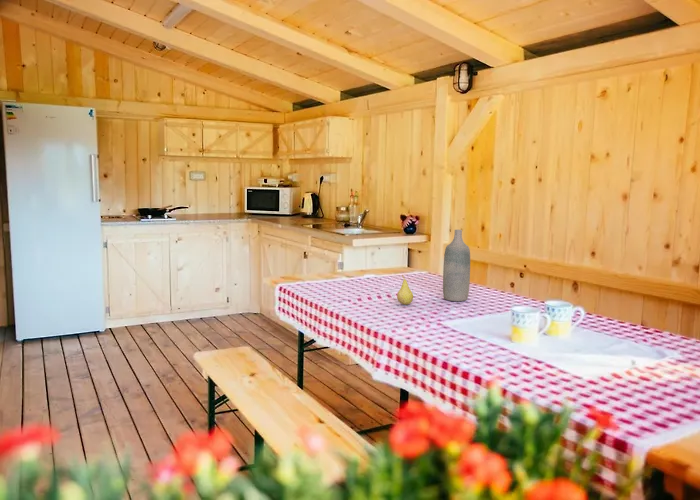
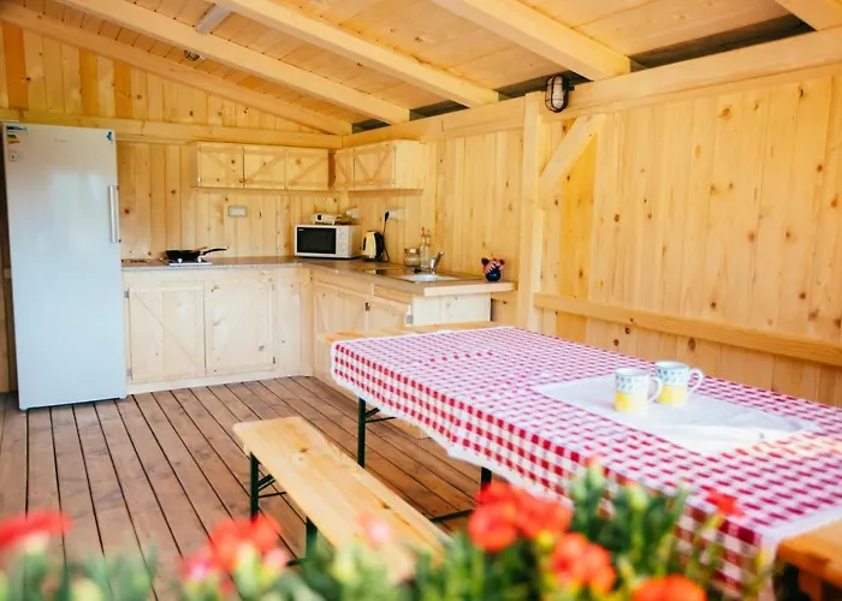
- fruit (404, 290)
- bottle (456, 264)
